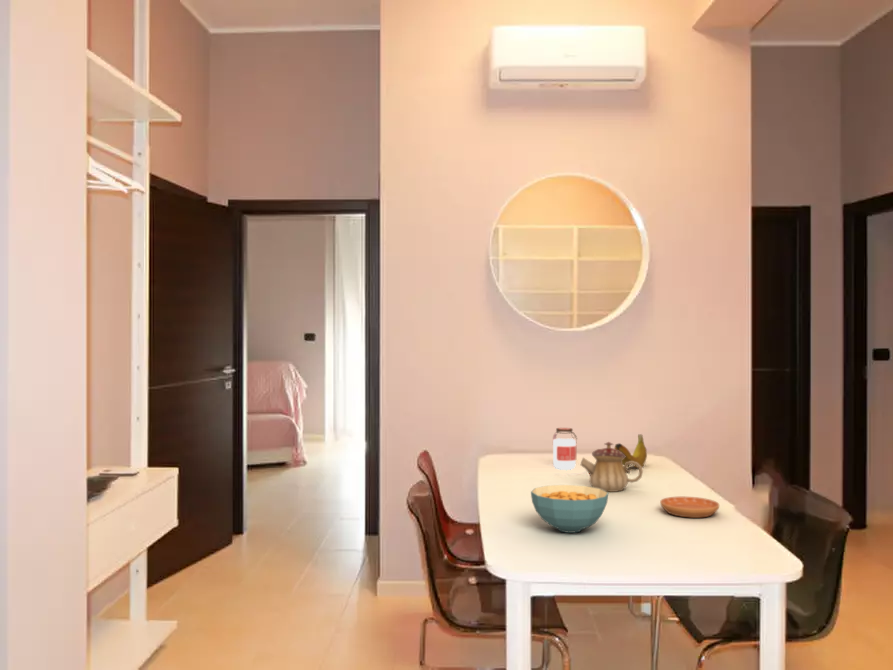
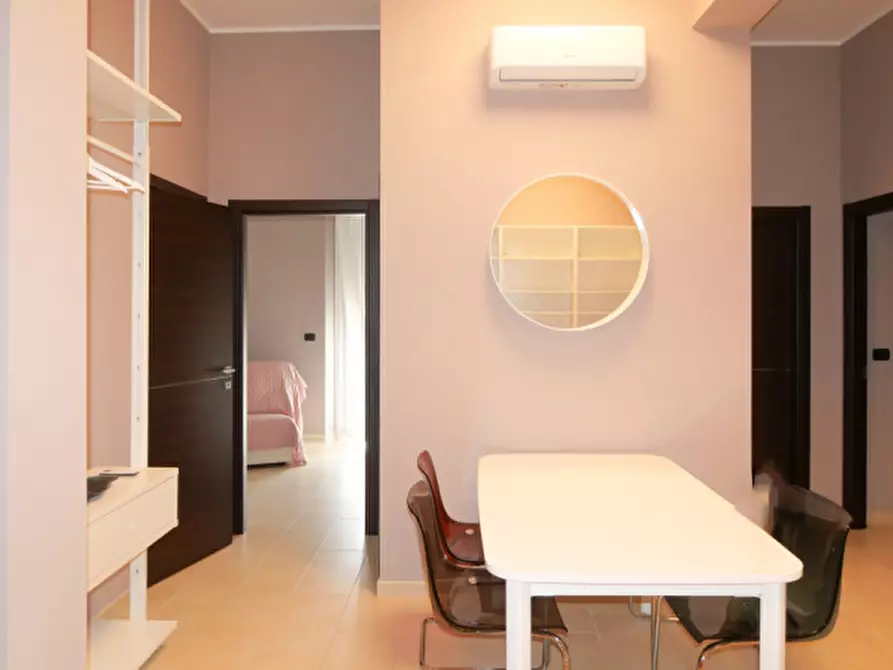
- saucer (689, 507)
- jar (564, 449)
- cereal bowl (569, 510)
- fruit (629, 452)
- teapot (611, 465)
